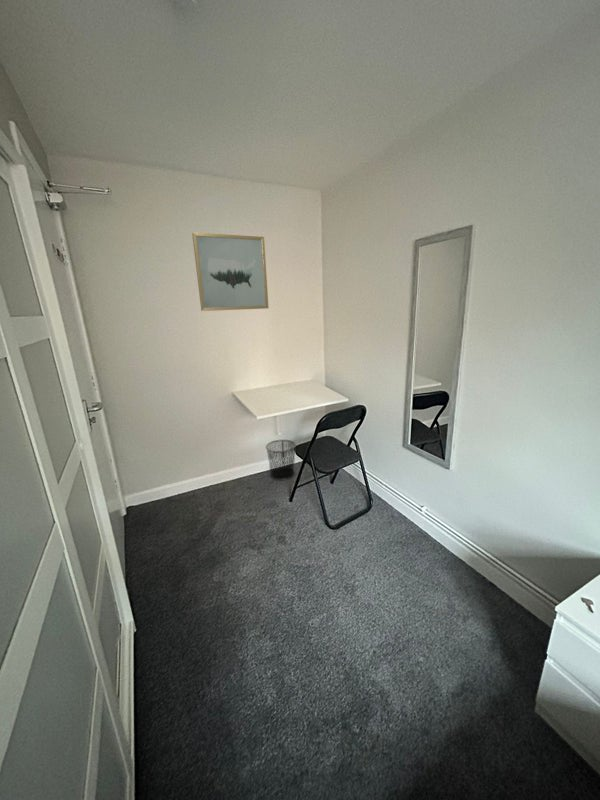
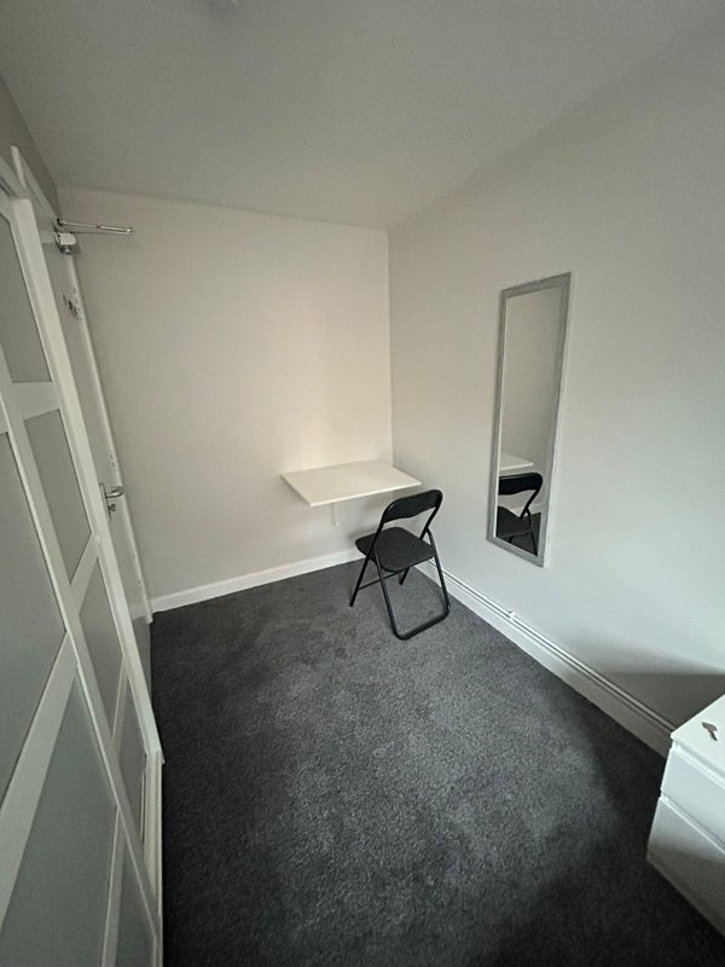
- wall art (233, 273)
- waste bin (281, 459)
